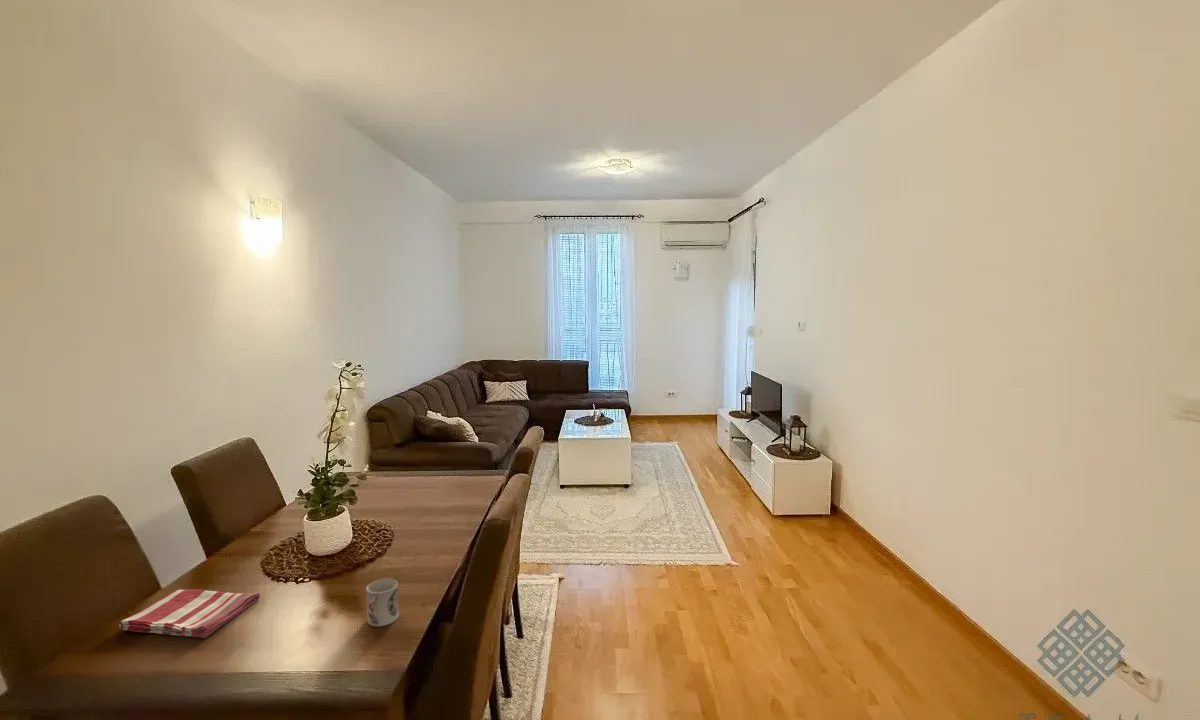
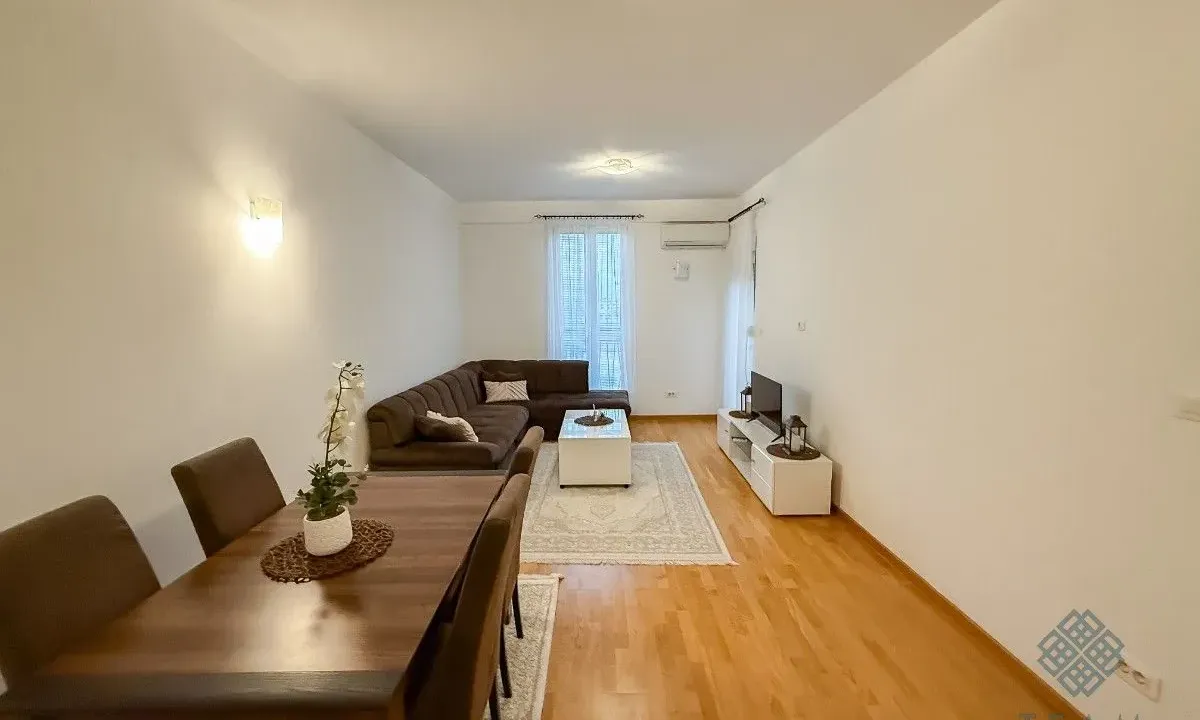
- cup (379, 605)
- dish towel (192, 609)
